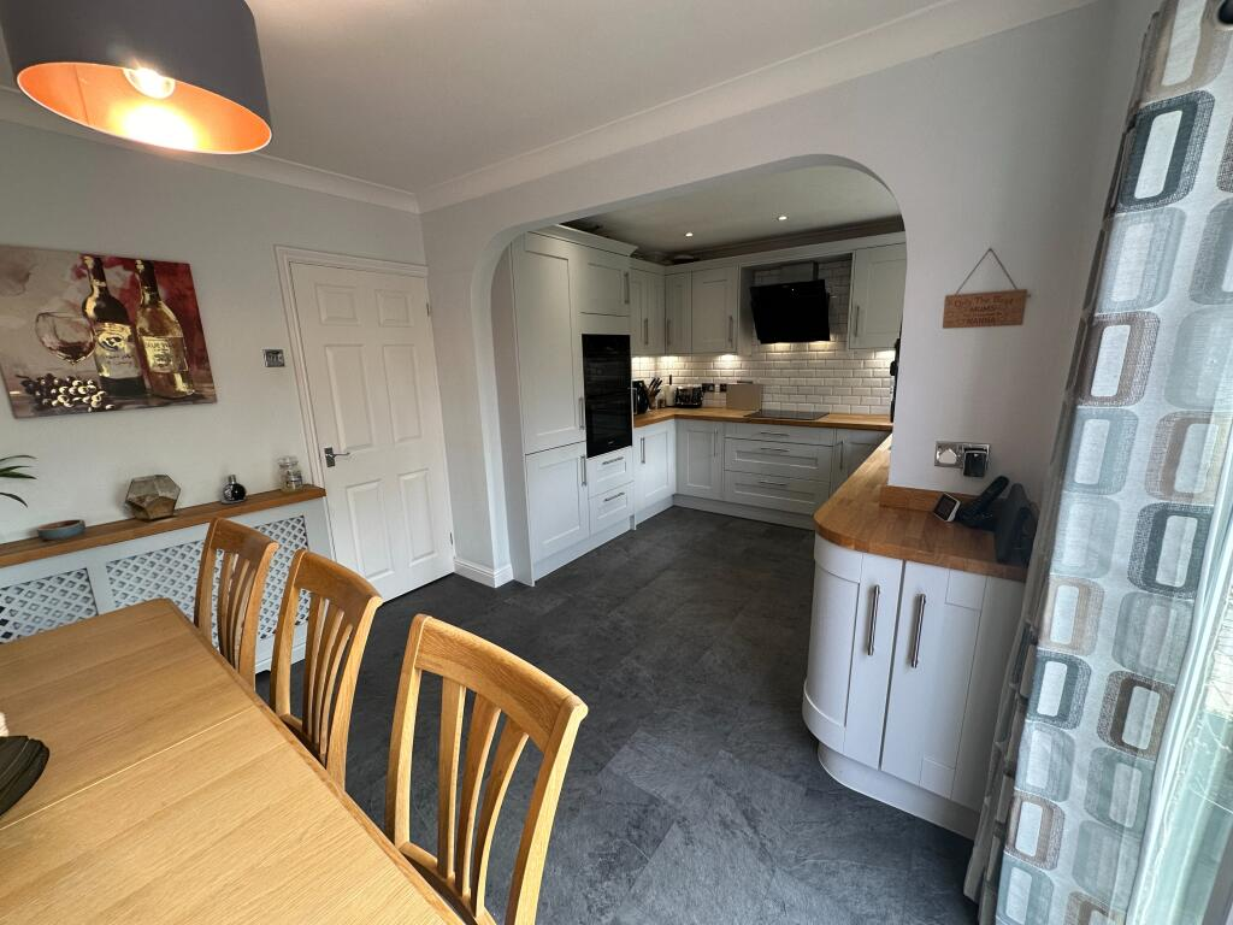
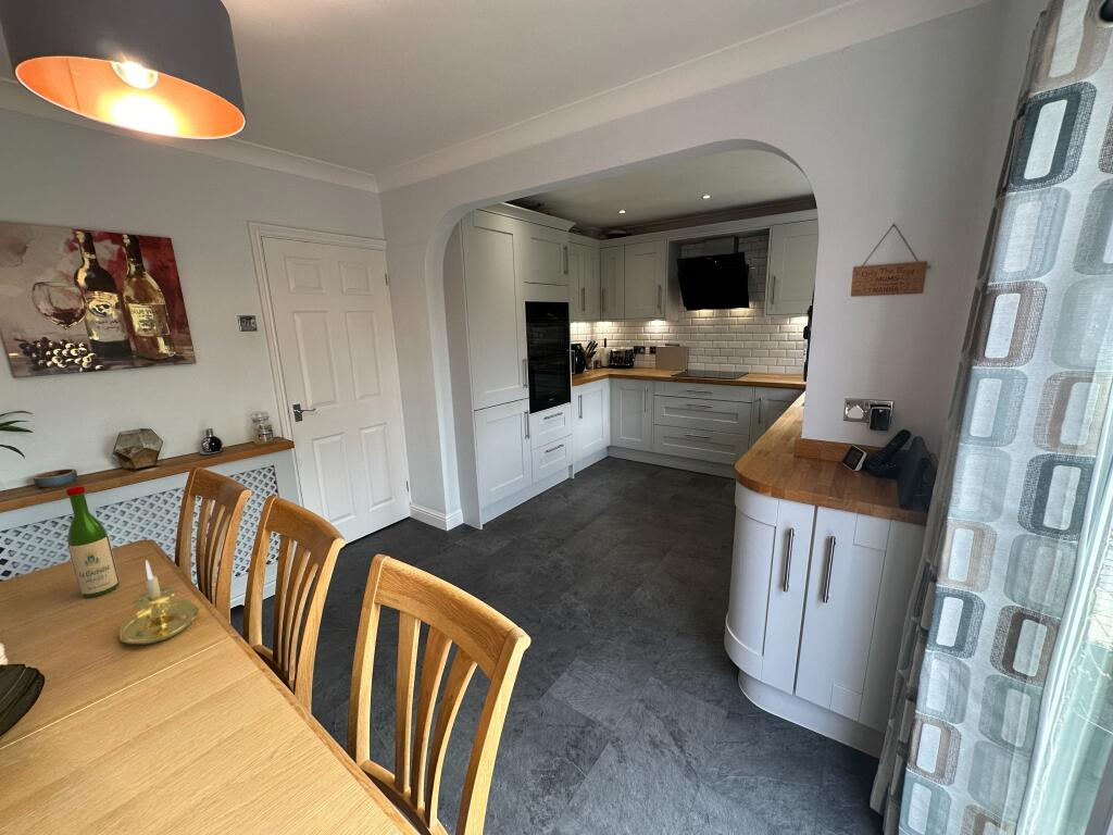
+ wine bottle (88, 539)
+ candle holder (152, 591)
